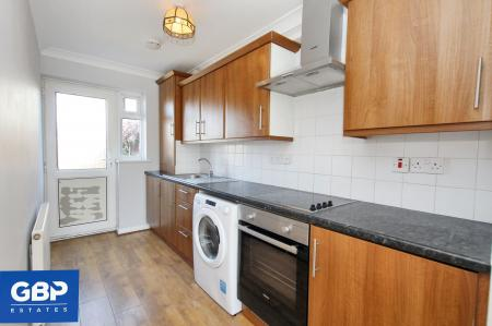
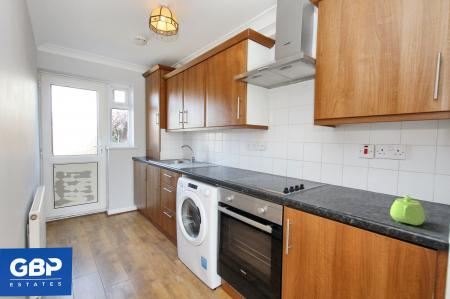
+ teapot (407, 209)
